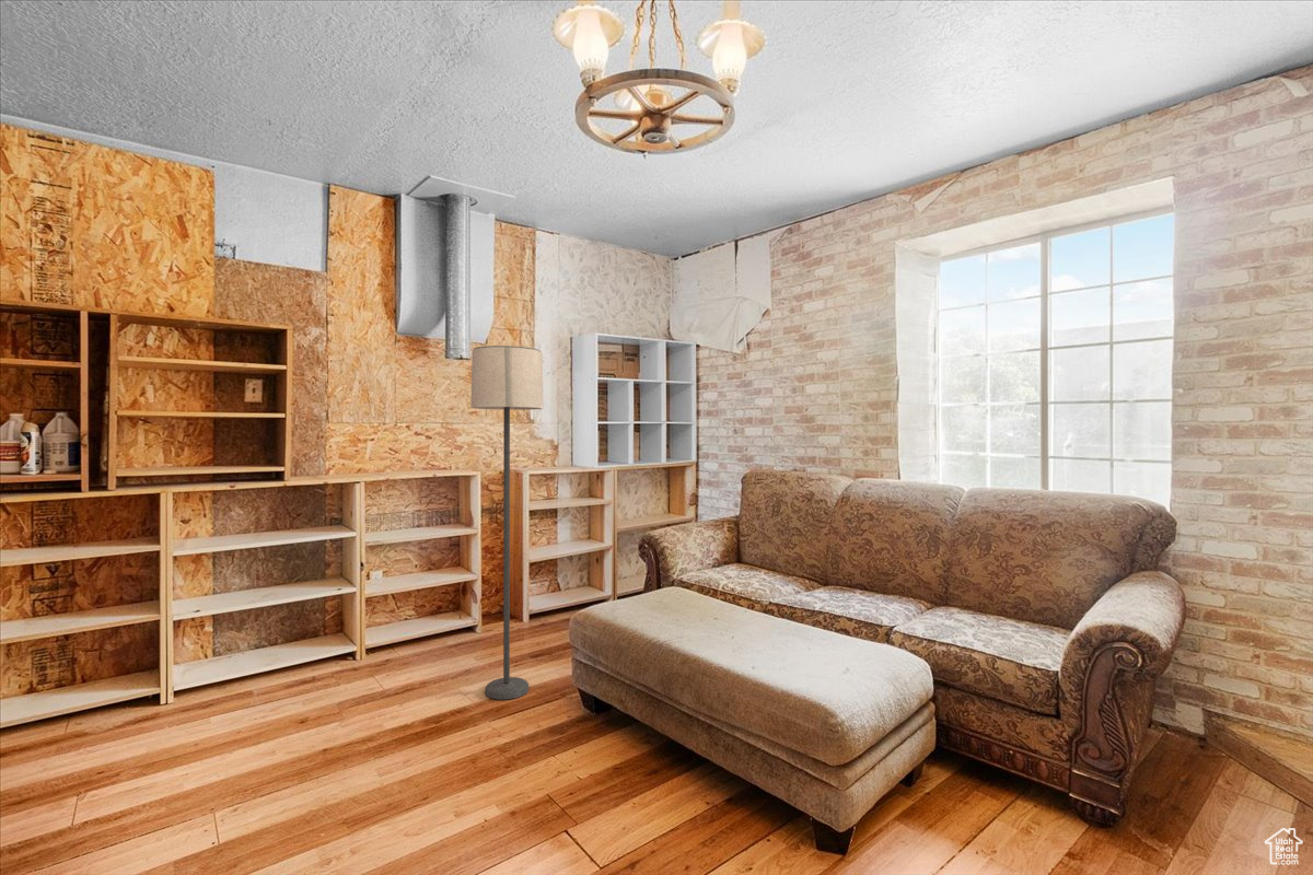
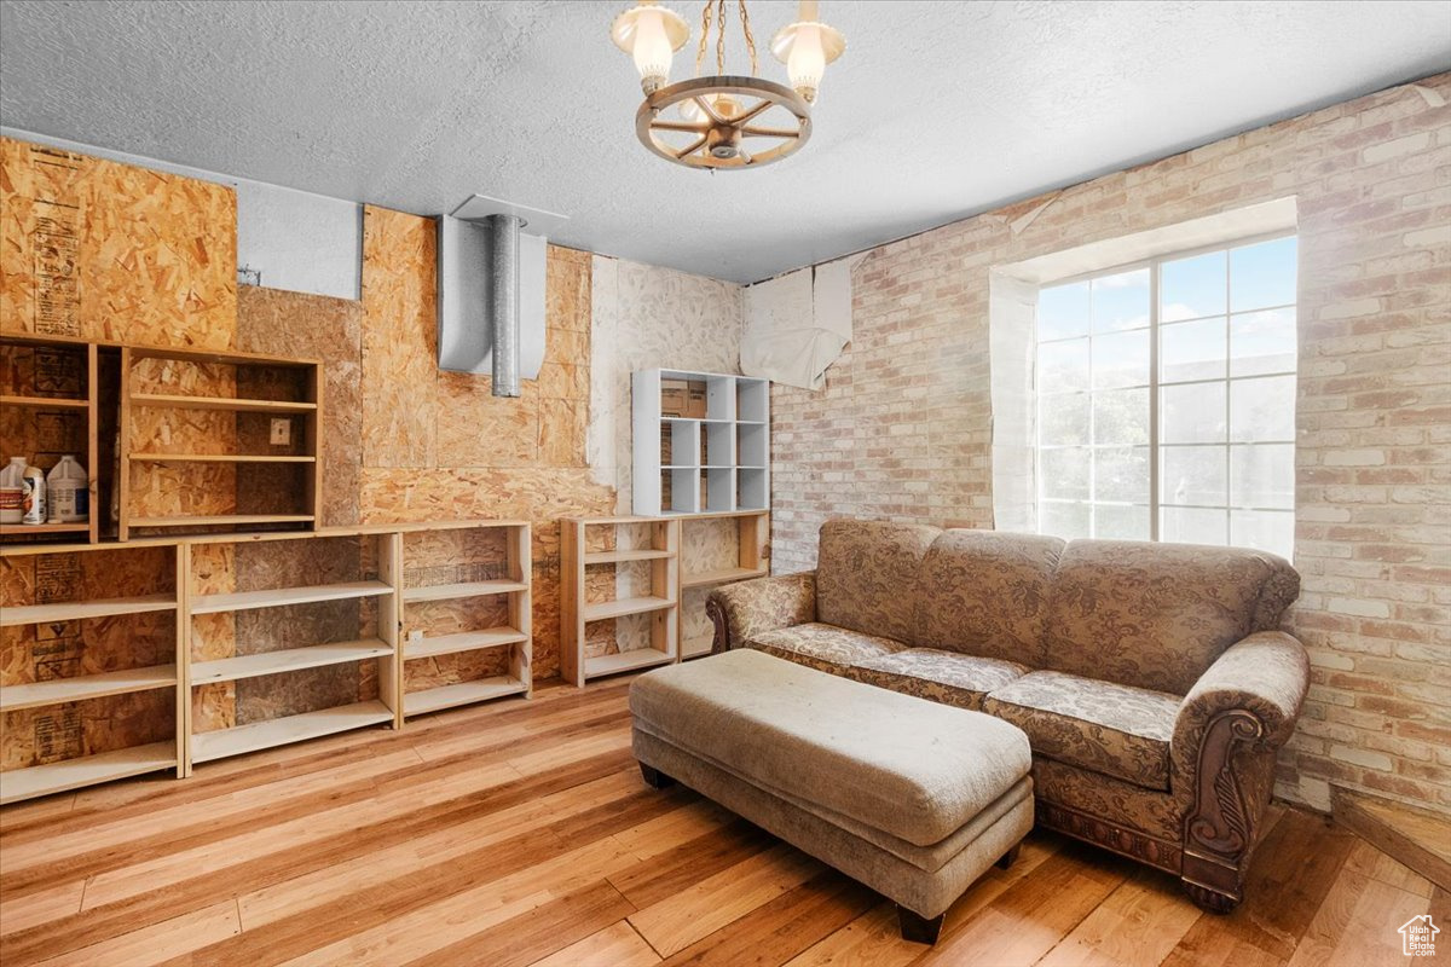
- lamp (507, 521)
